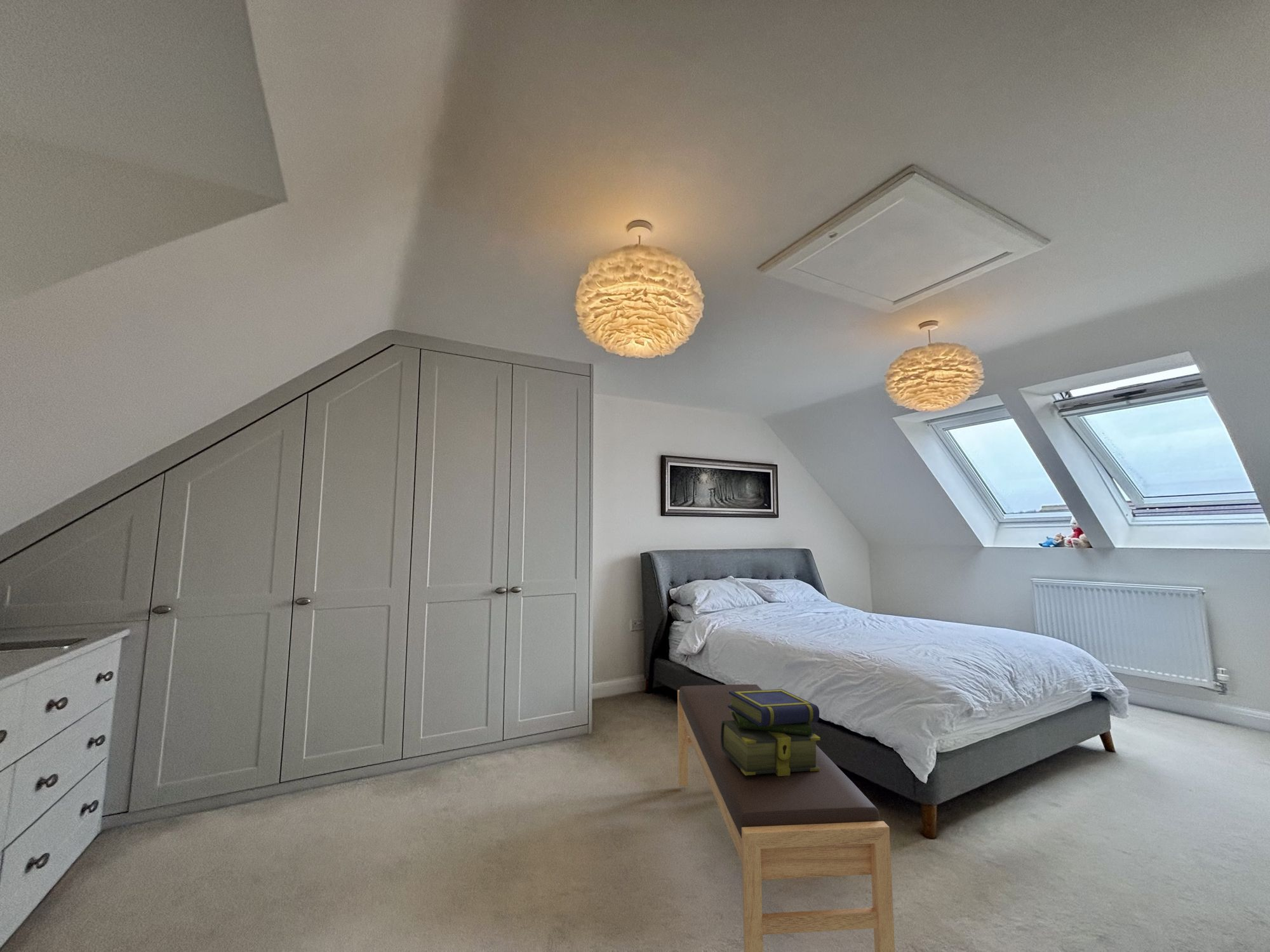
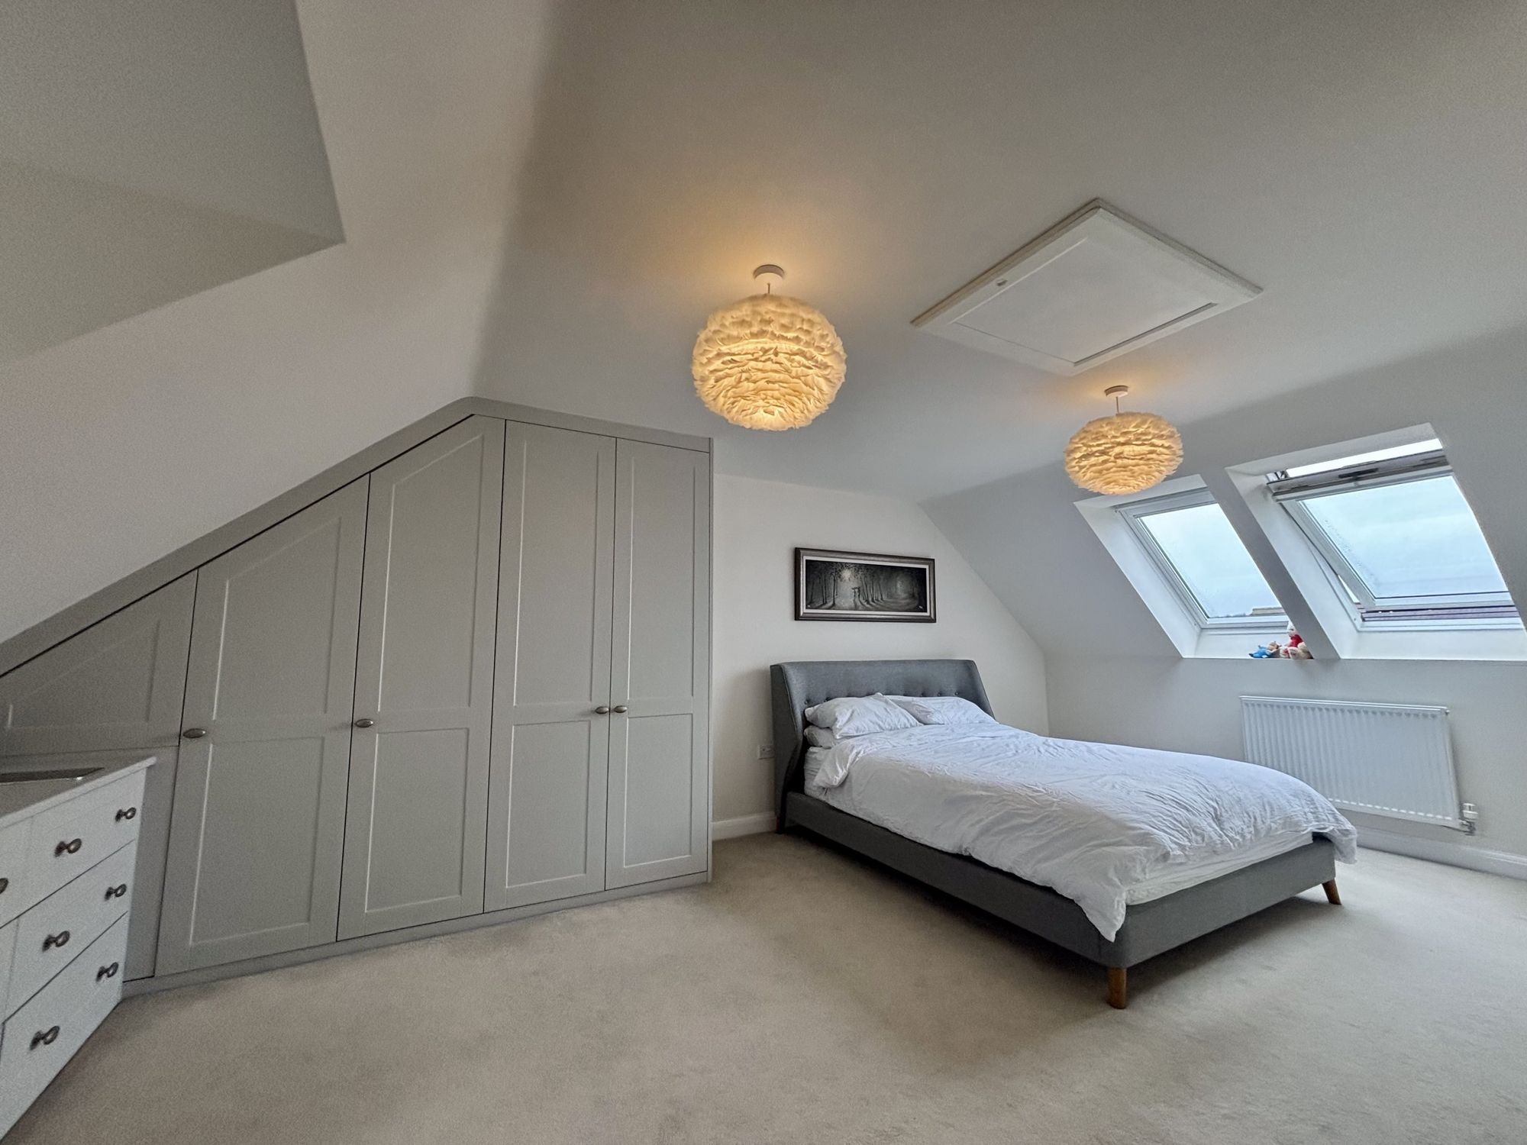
- stack of books (770, 726)
- bench (754, 794)
